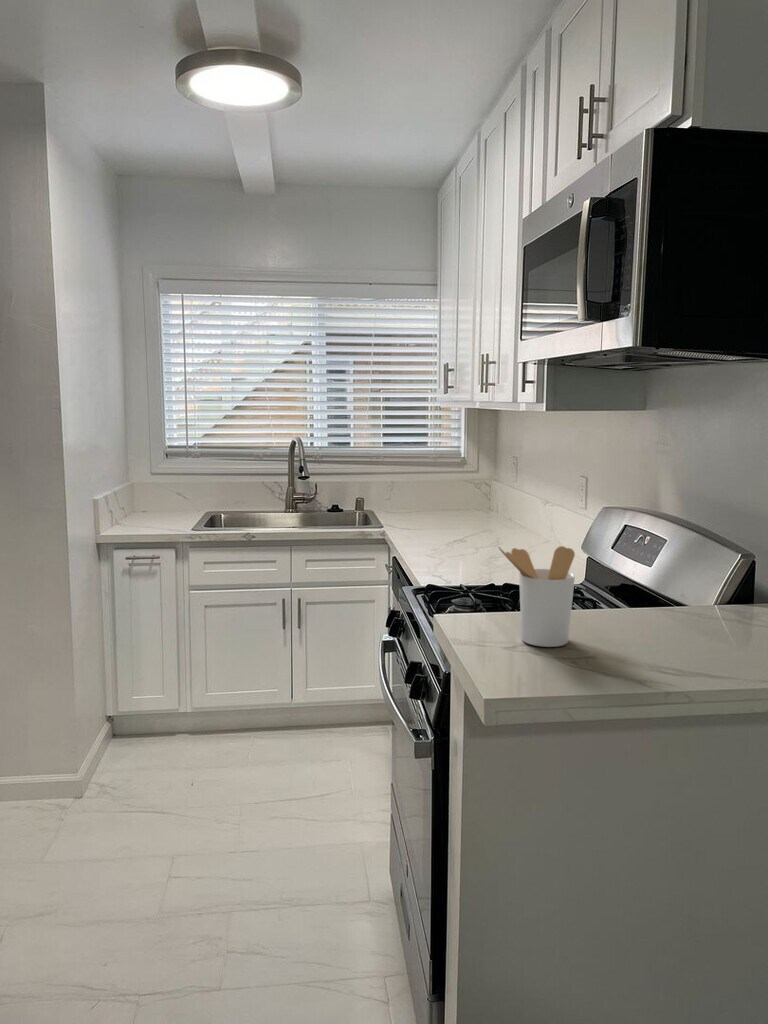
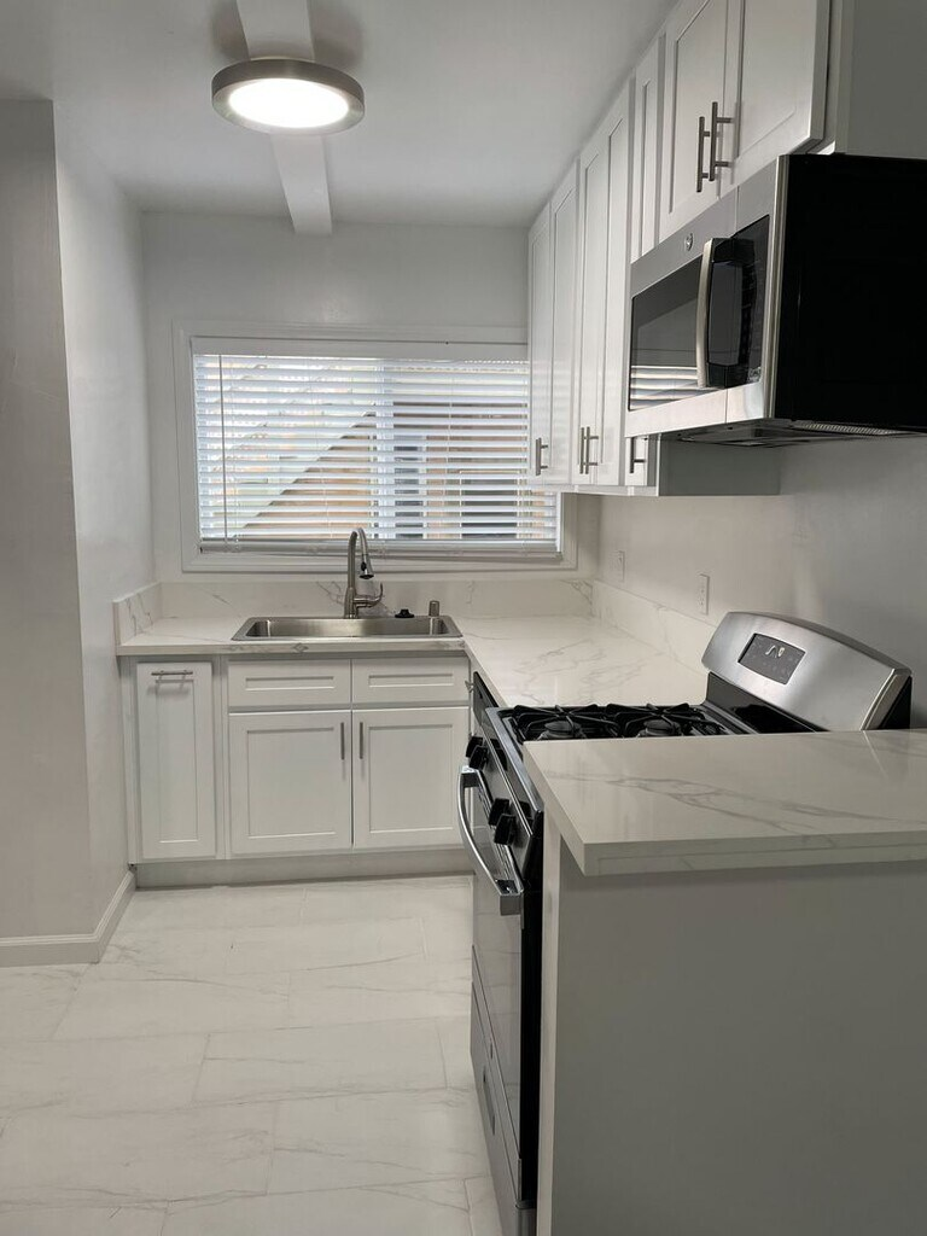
- utensil holder (534, 592)
